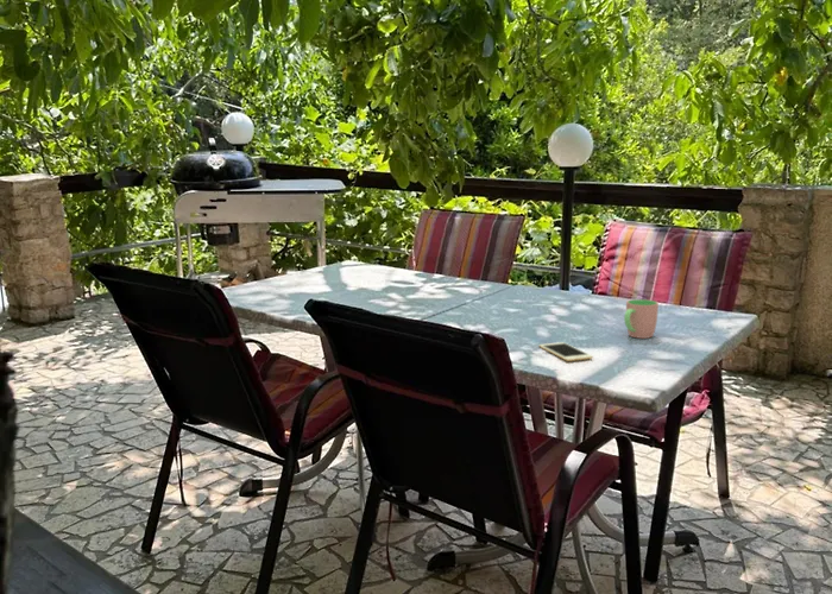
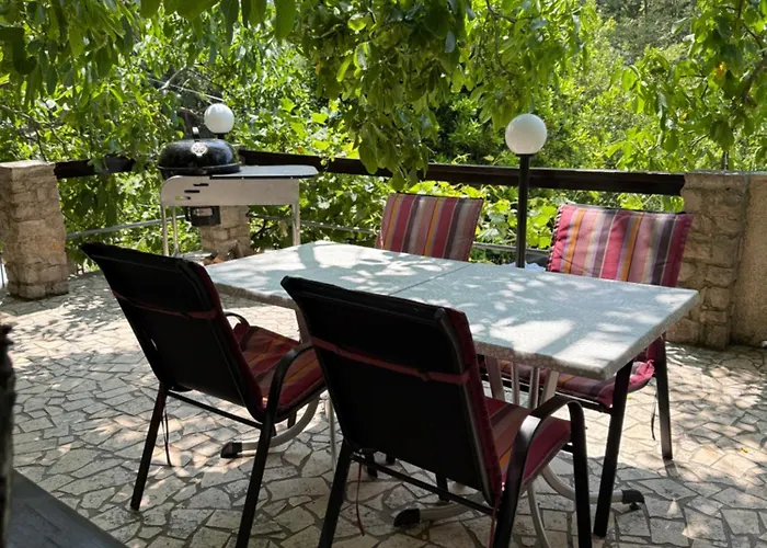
- cell phone (565, 350)
- cup (638, 320)
